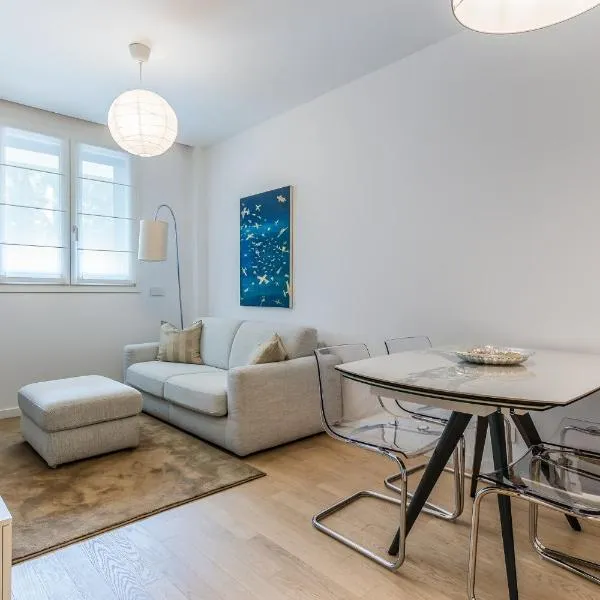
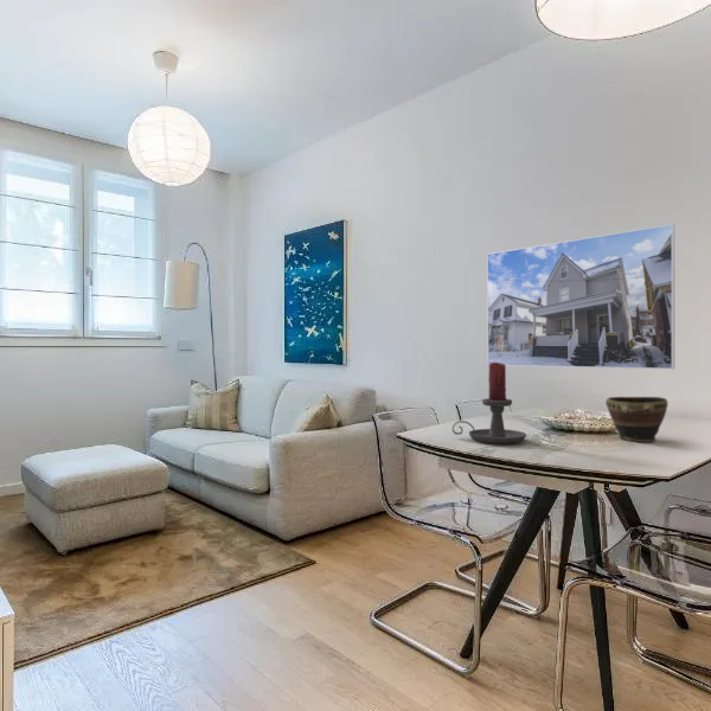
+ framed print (569, 303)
+ candle holder (488, 401)
+ bowl (636, 418)
